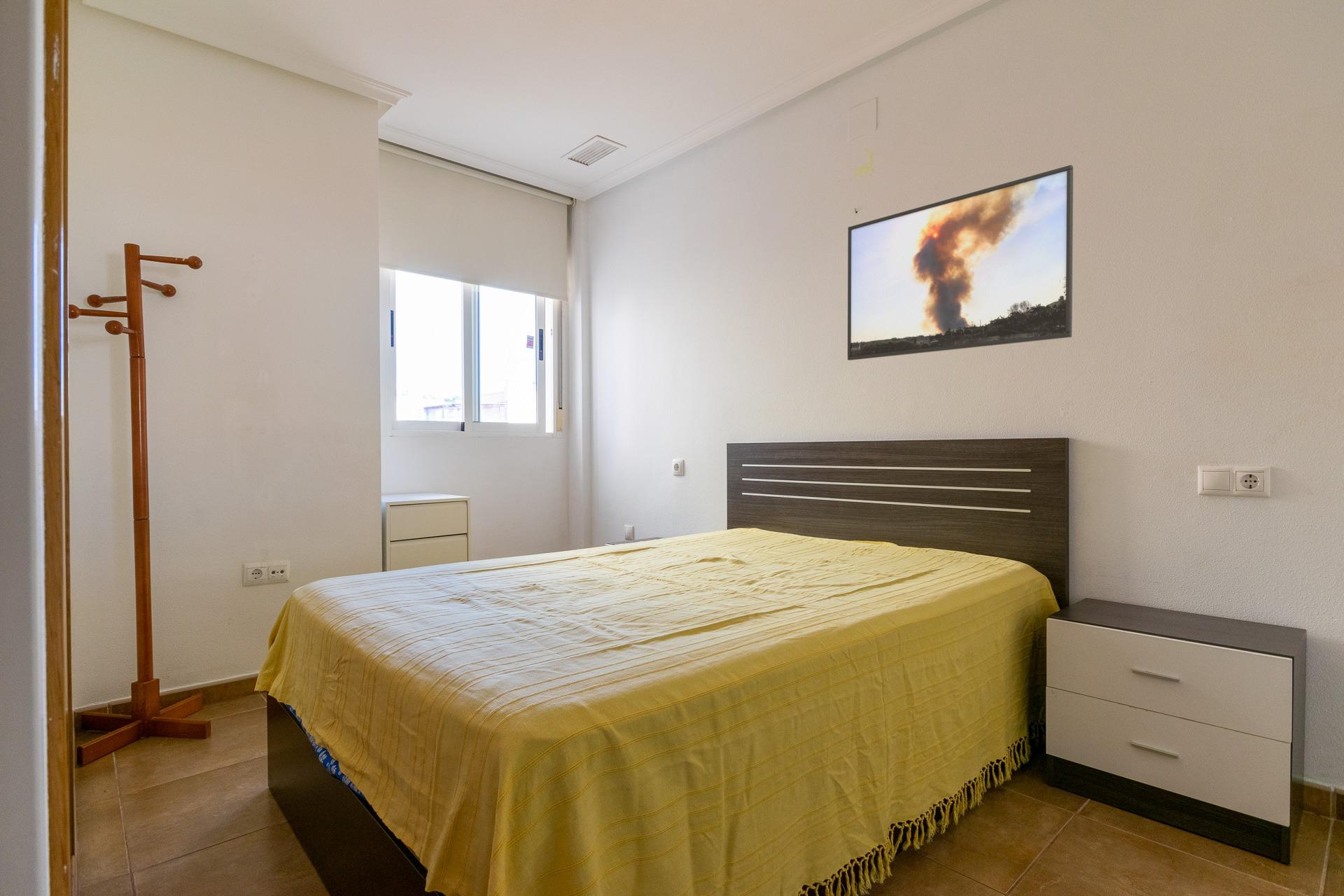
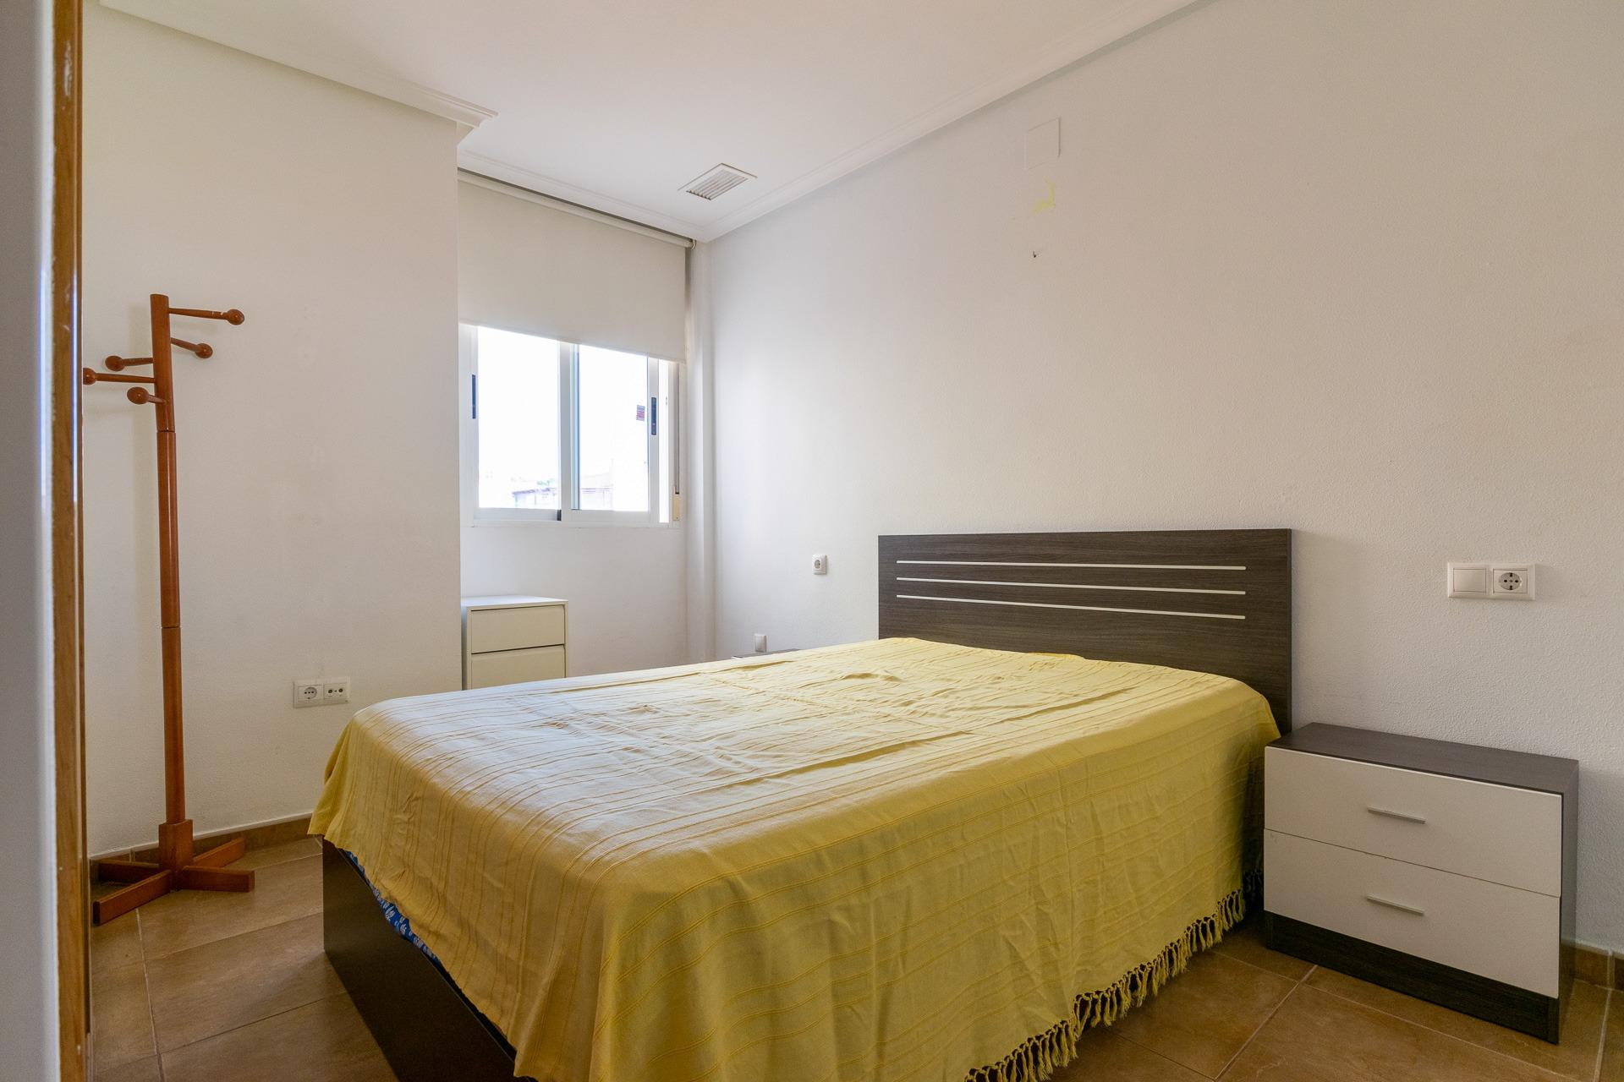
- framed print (946, 275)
